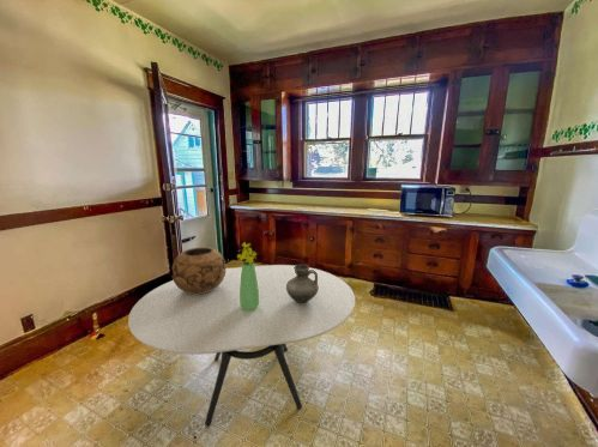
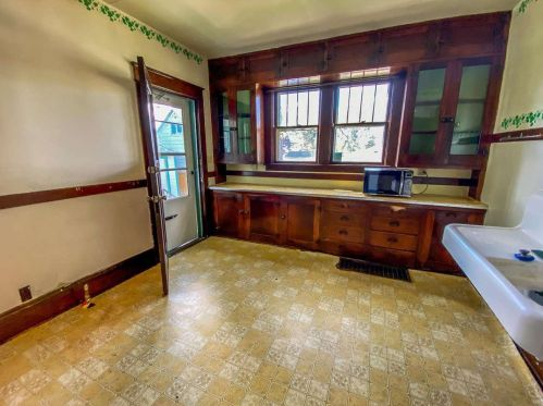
- decorative bowl (199, 270)
- ceramic pitcher (302, 284)
- bouquet (248, 276)
- dining table (252, 339)
